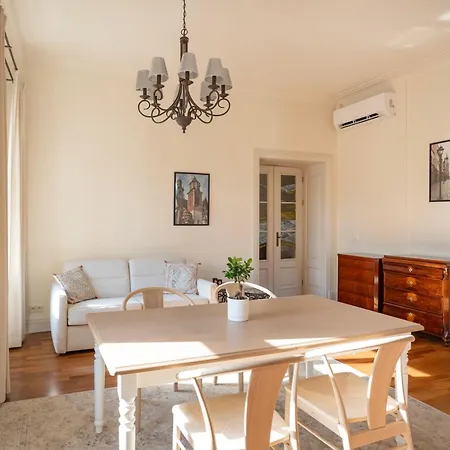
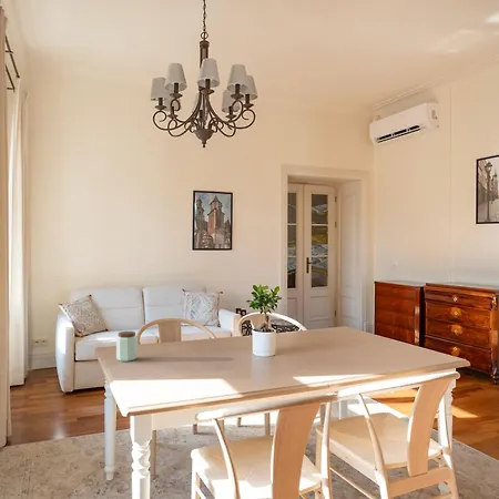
+ peanut butter (126, 346)
